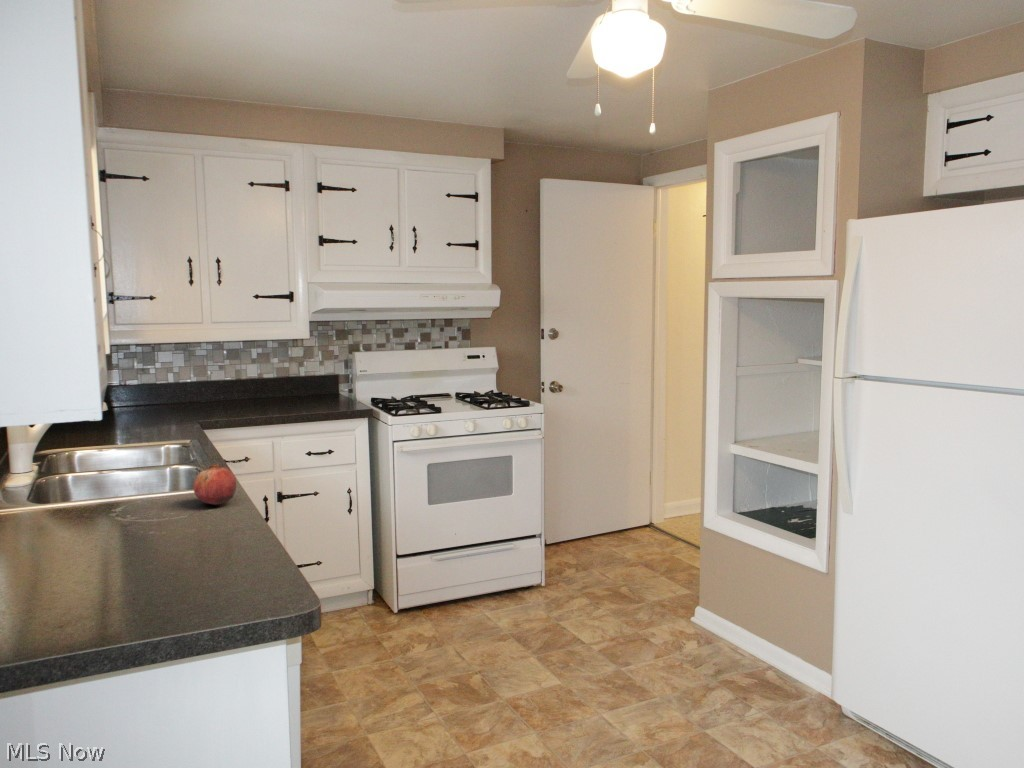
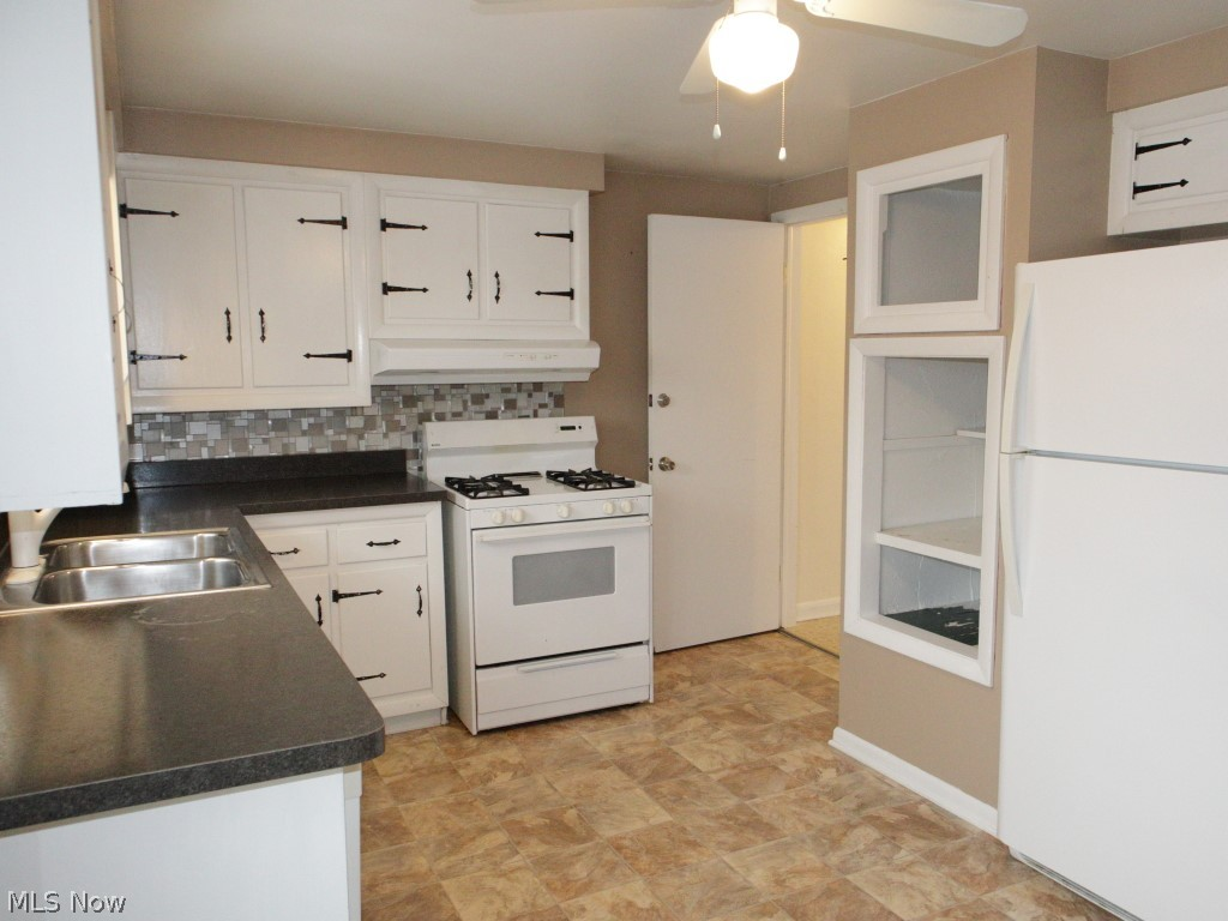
- fruit (215, 484)
